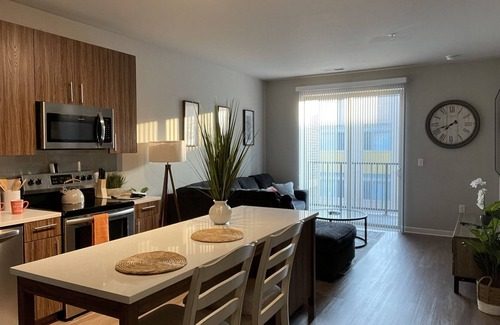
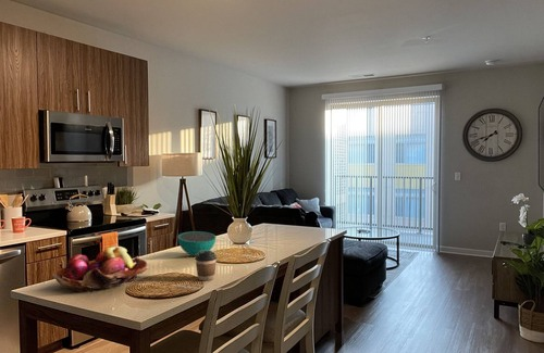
+ bowl (197, 244)
+ coffee cup (206, 264)
+ fruit basket (104, 266)
